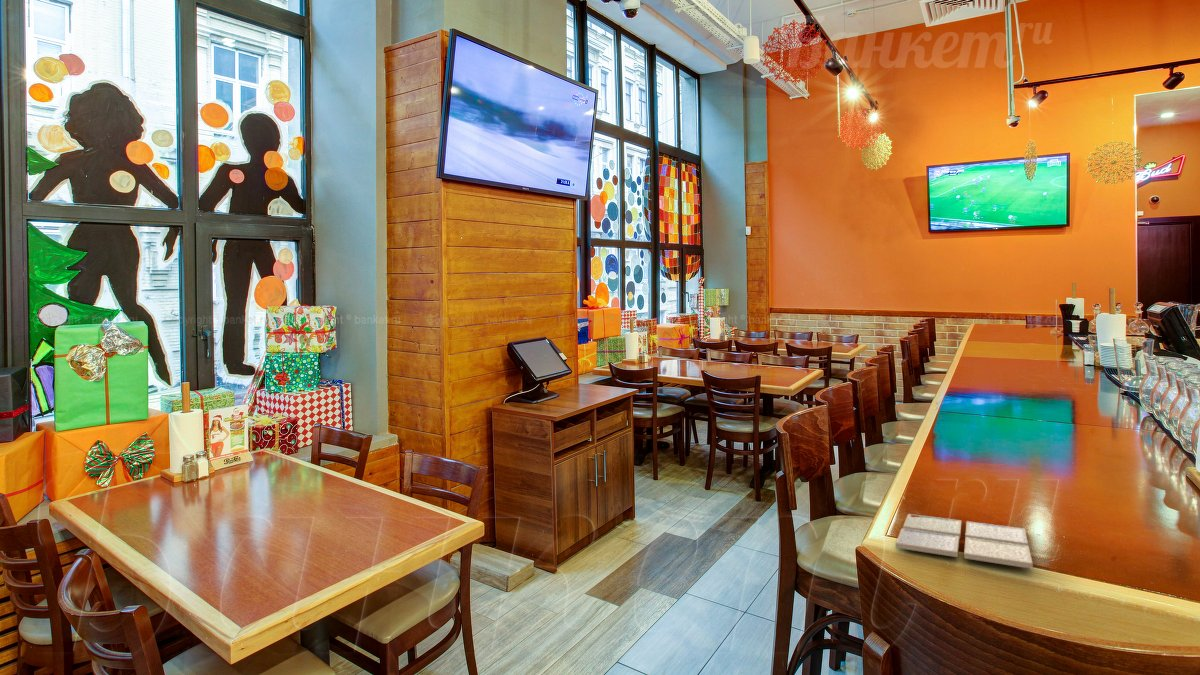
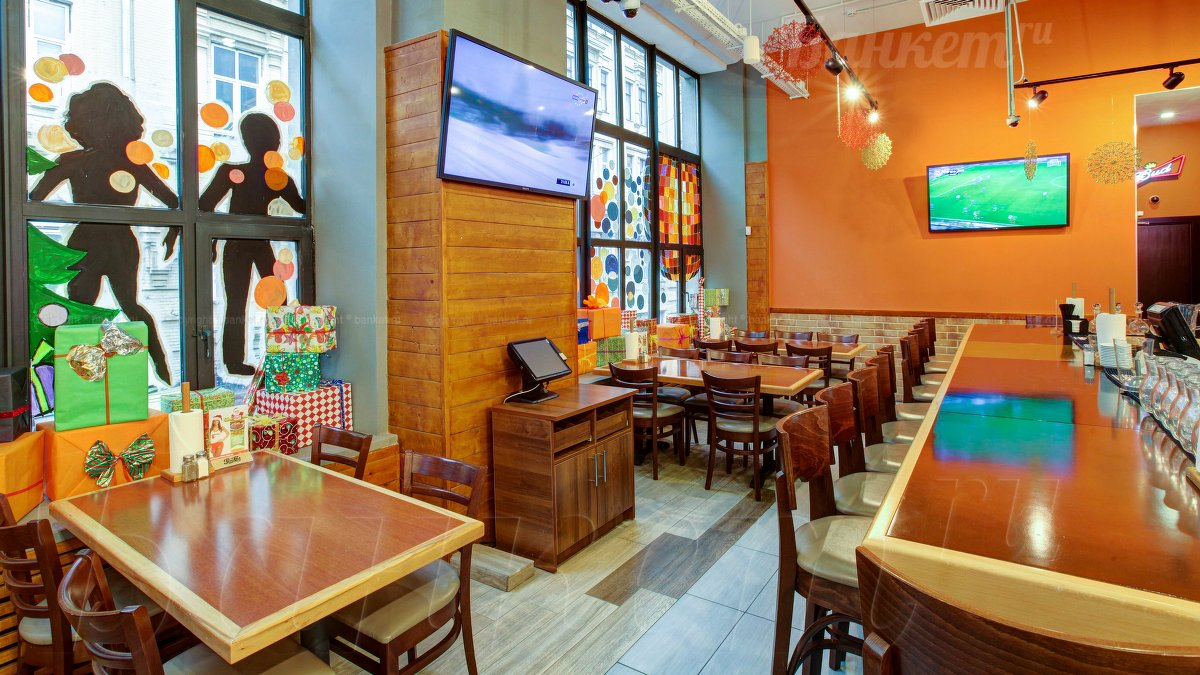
- drink coaster (959, 537)
